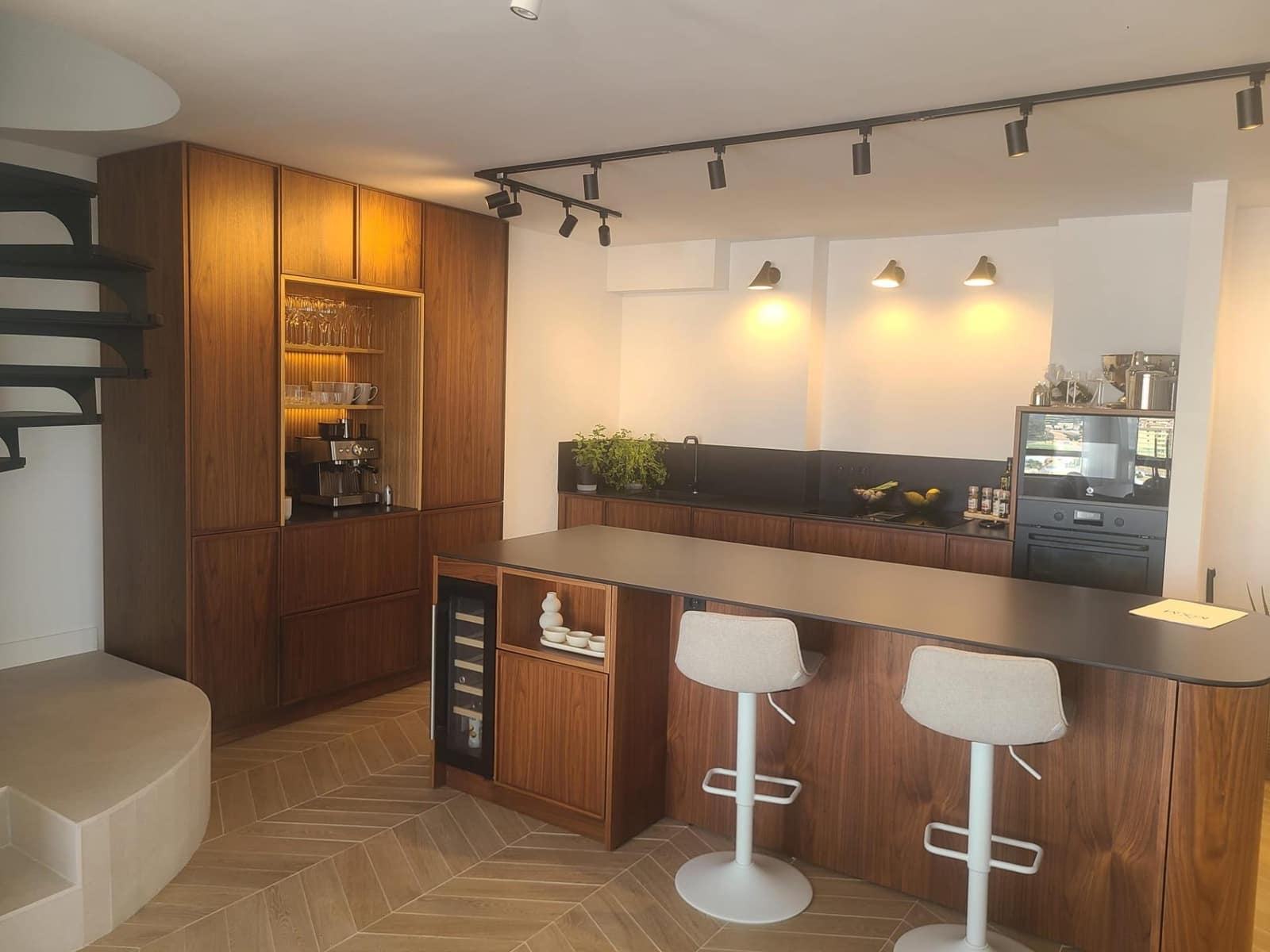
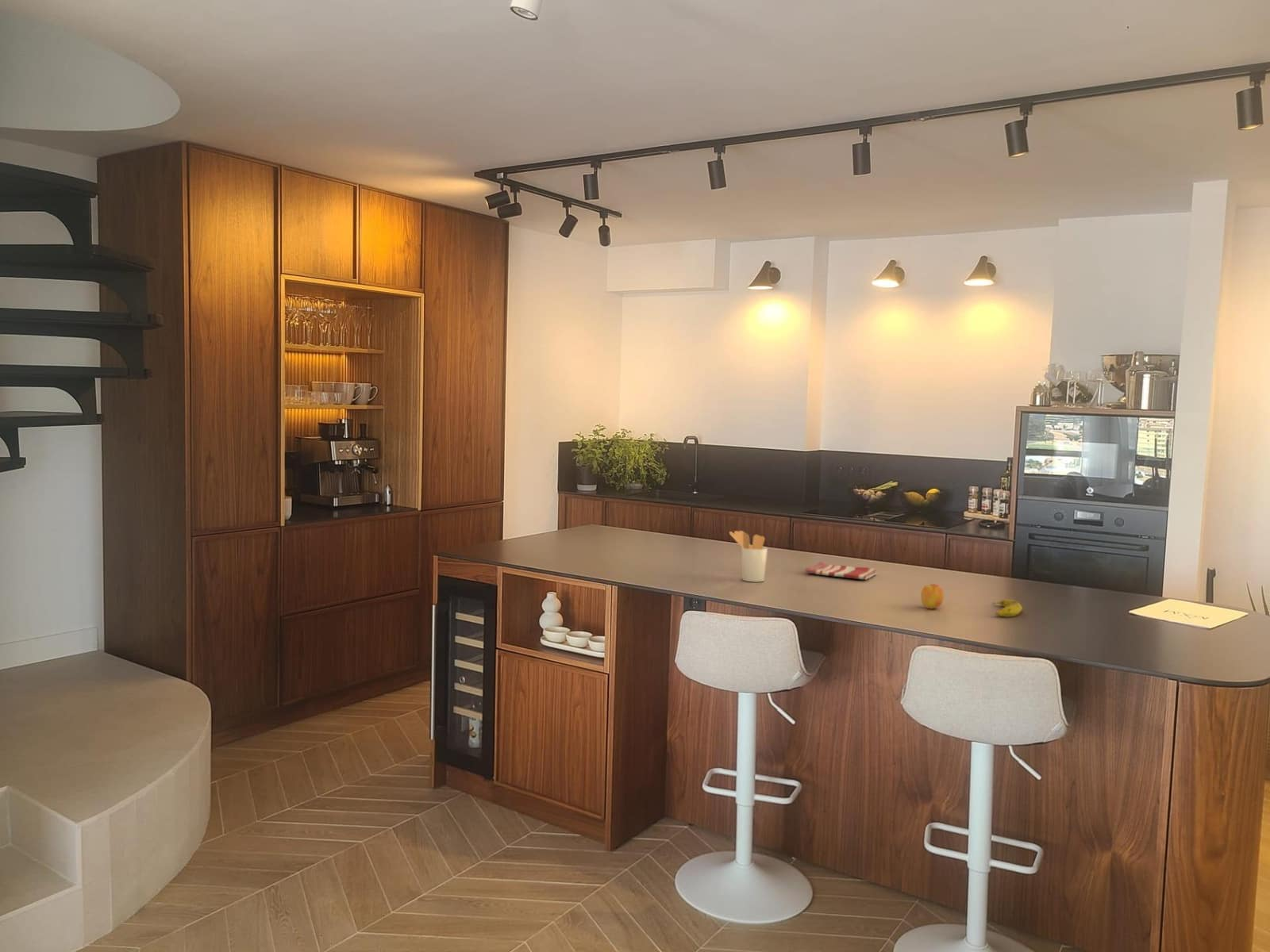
+ fruit (933, 597)
+ fruit (1004, 608)
+ dish towel (841, 570)
+ utensil holder (748, 555)
